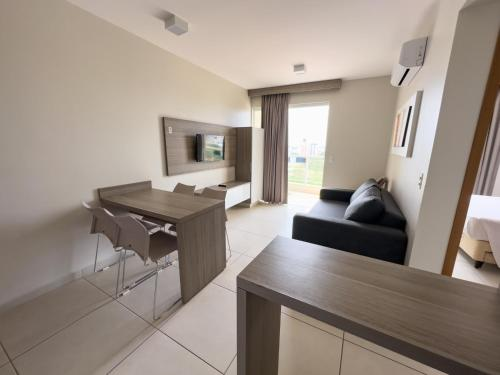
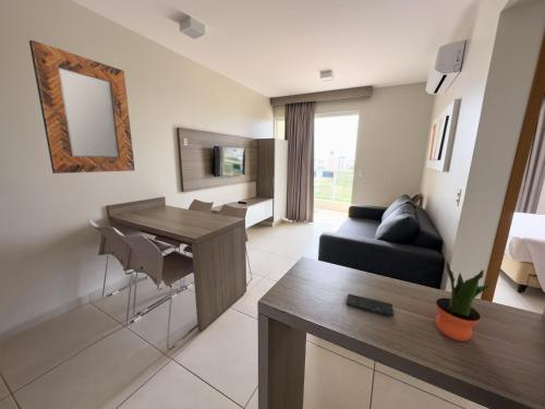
+ home mirror (92, 117)
+ smartphone (368, 304)
+ potted plant (464, 299)
